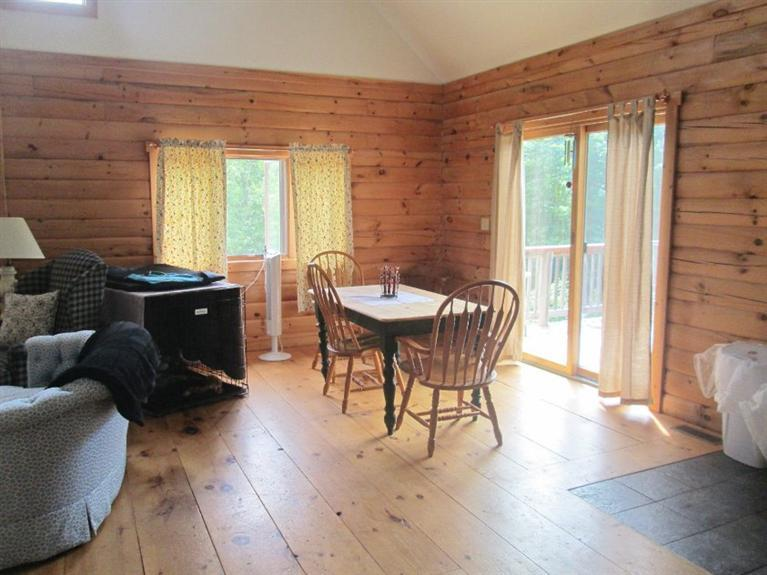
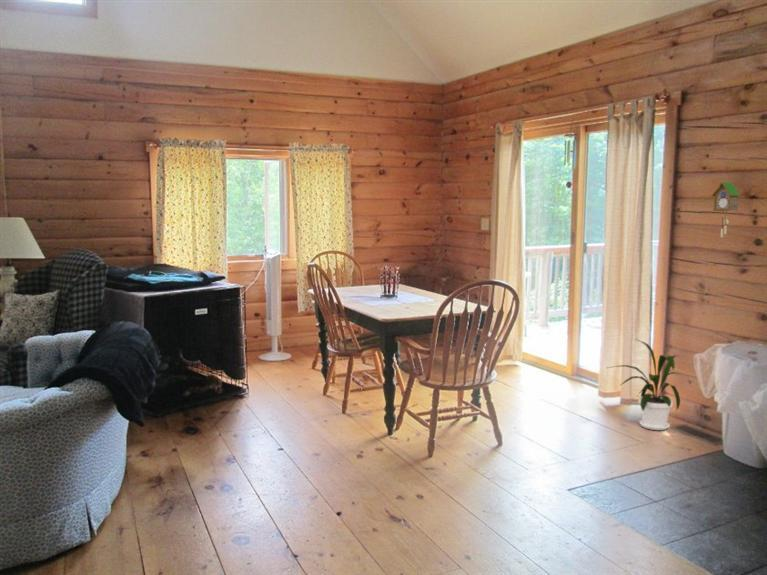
+ cuckoo clock (724, 209)
+ house plant (652, 385)
